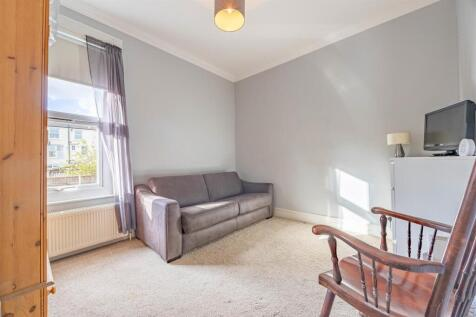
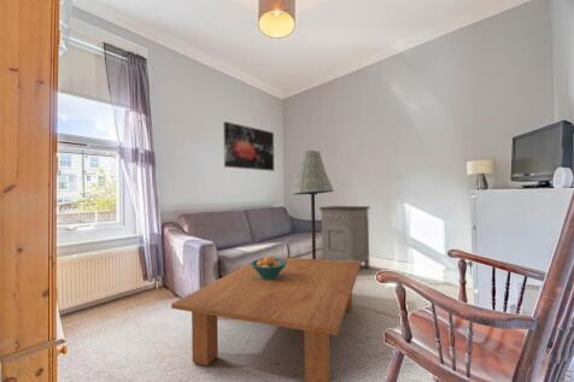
+ floor lamp (312, 214)
+ fruit bowl (269, 266)
+ coffee table (287, 304)
+ nightstand (342, 237)
+ wall art (251, 148)
